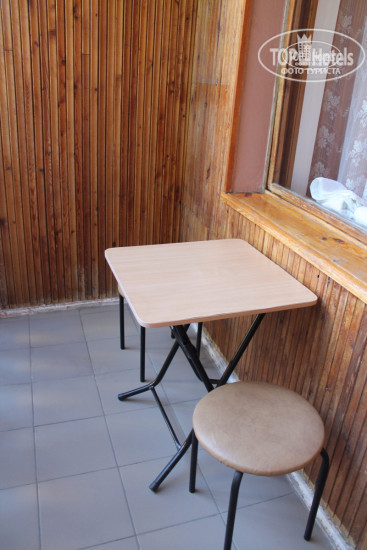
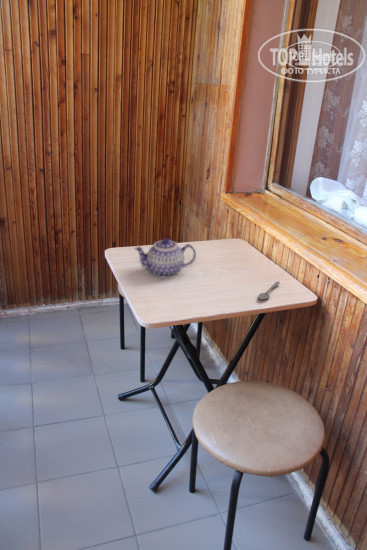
+ teapot (165, 255)
+ spoon (269, 289)
